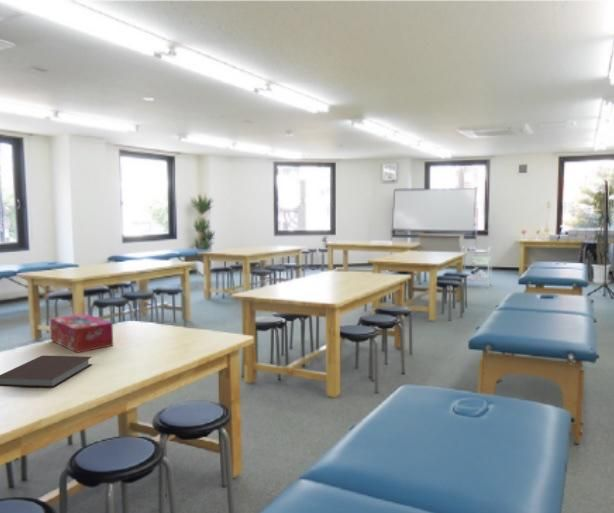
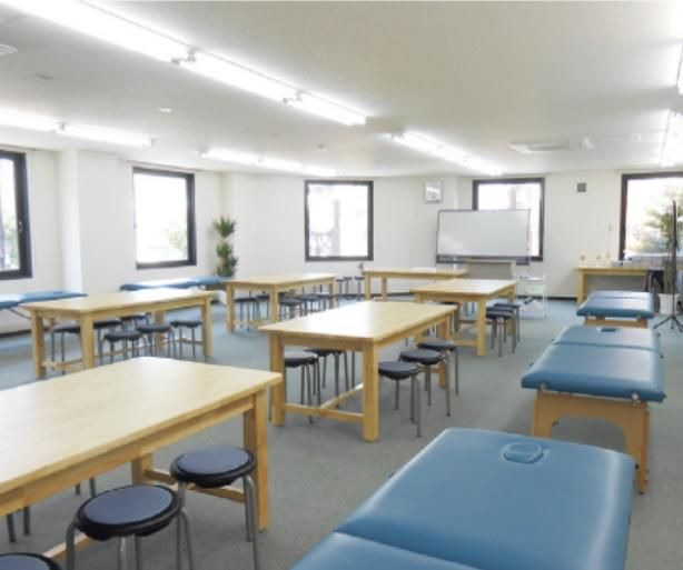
- notebook (46, 370)
- tissue box (81, 331)
